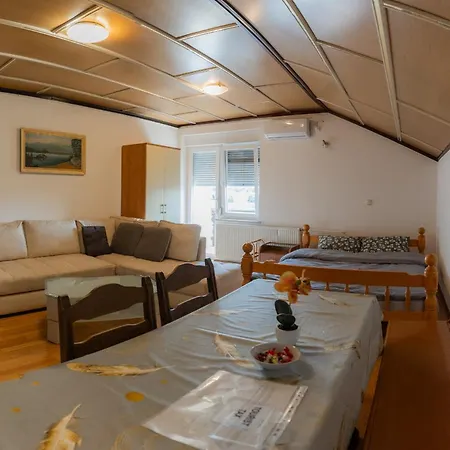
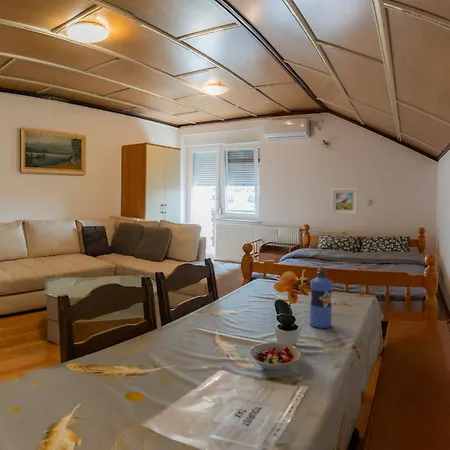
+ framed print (344, 201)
+ water bottle (321, 296)
